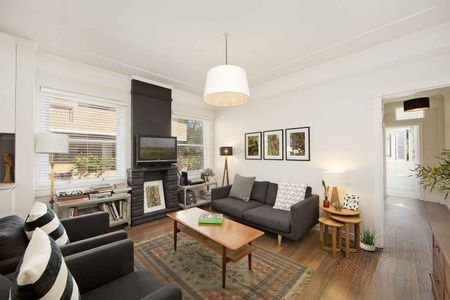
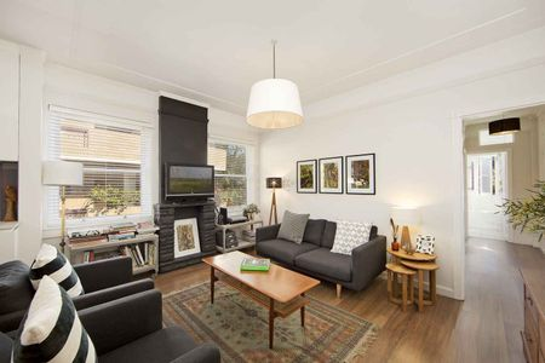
- potted plant (367, 238)
